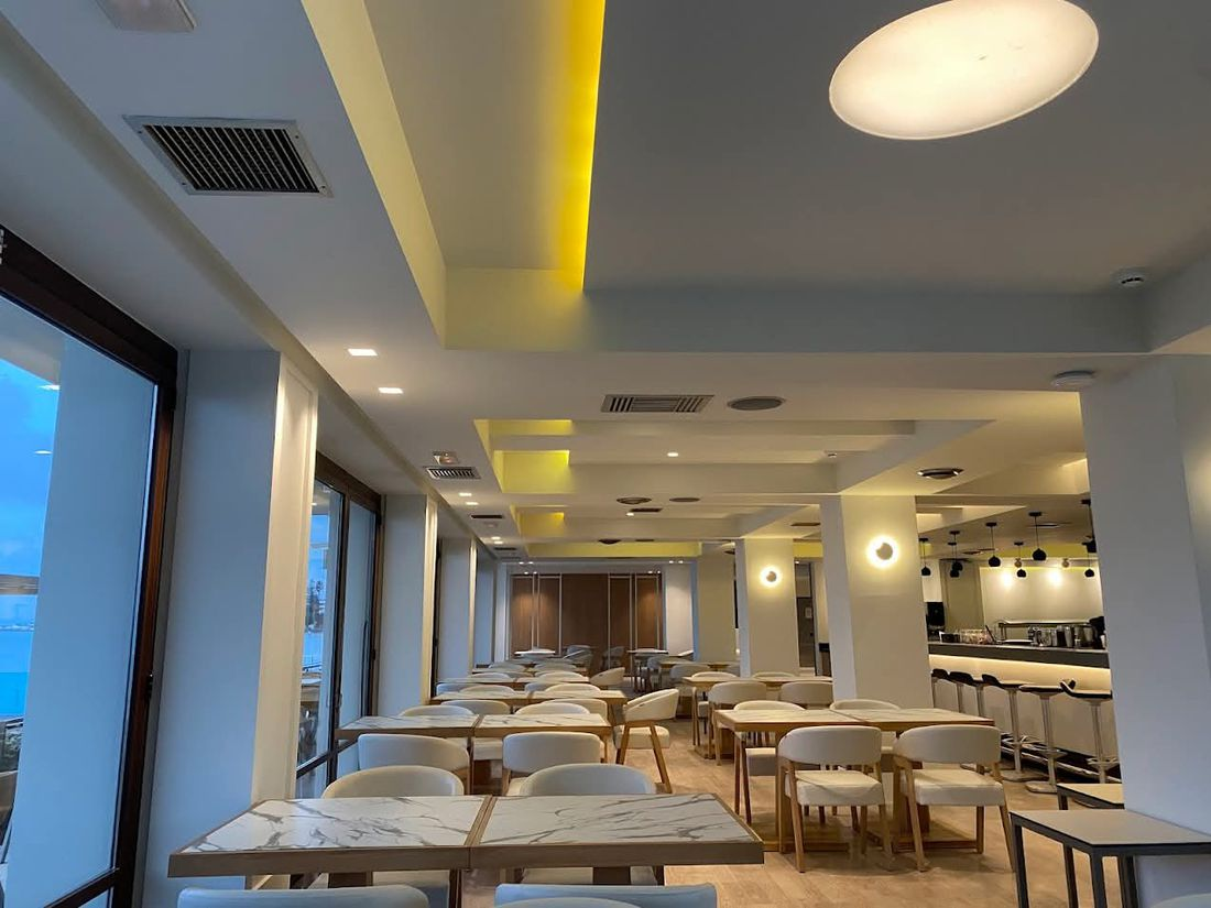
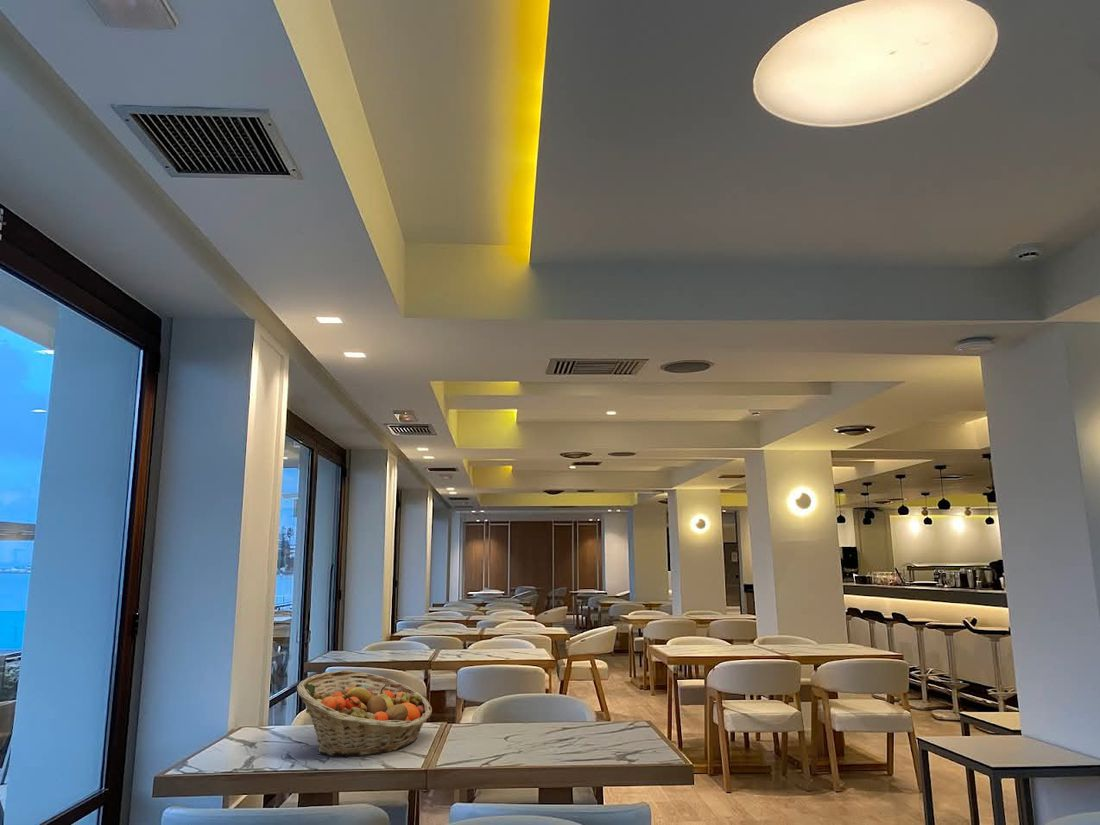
+ fruit basket (365, 709)
